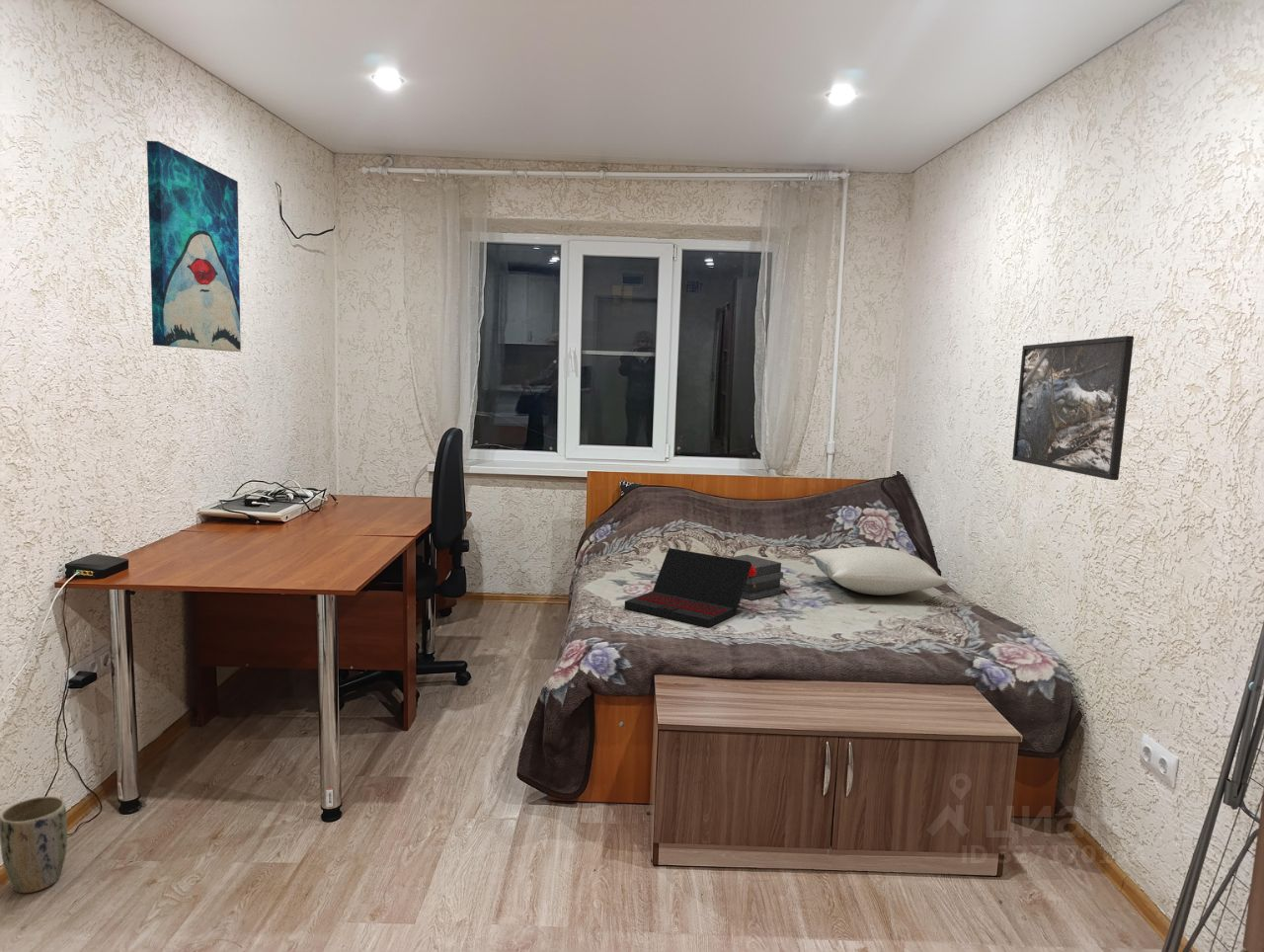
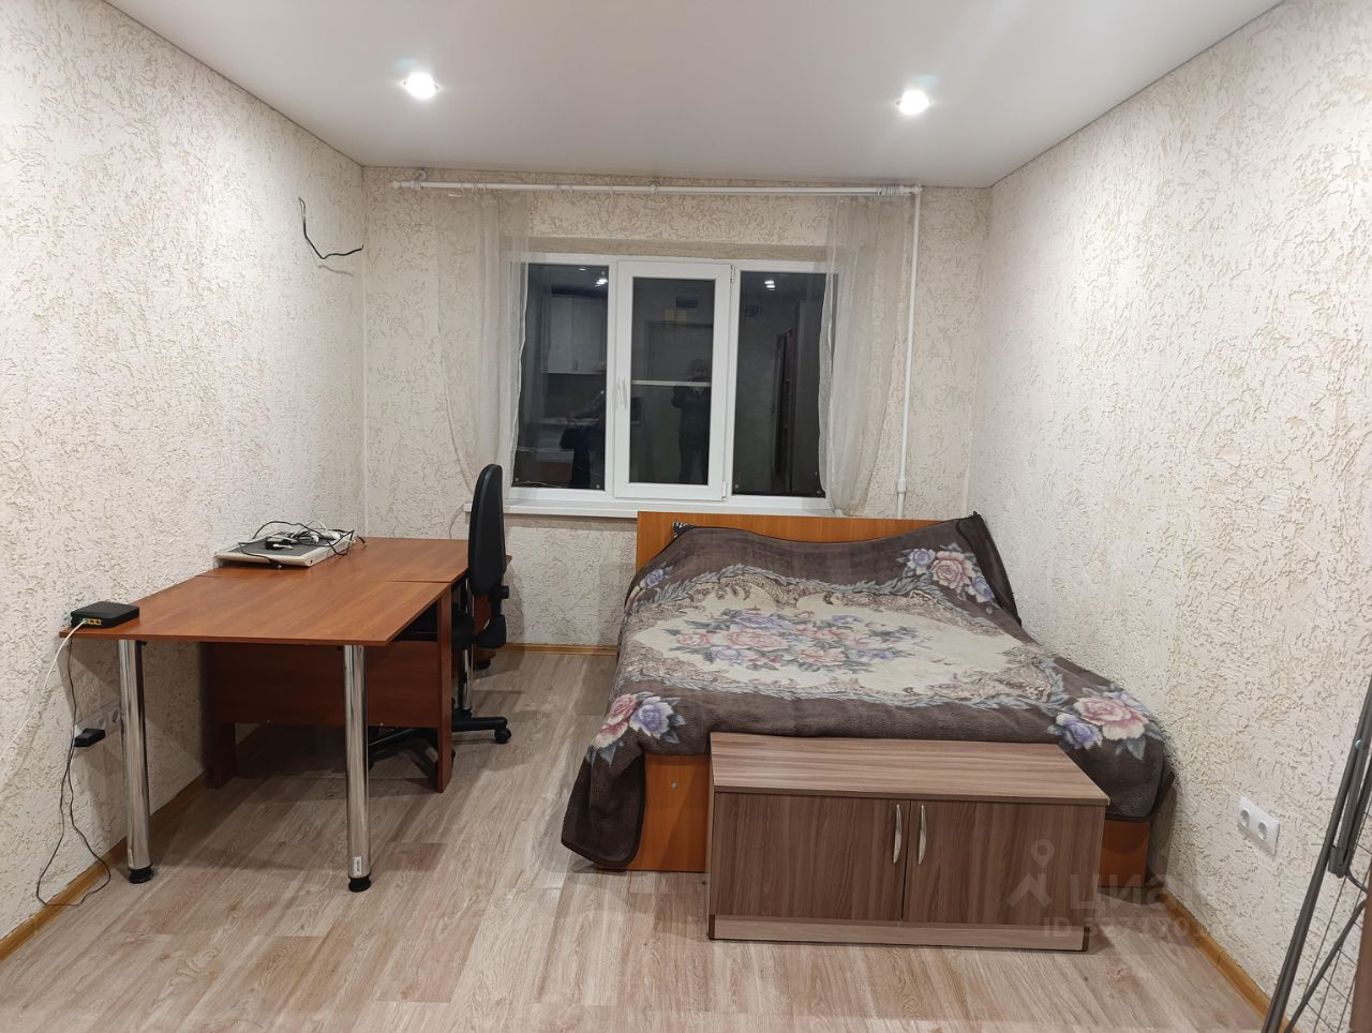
- laptop (688, 584)
- wall art (198, 257)
- book (749, 574)
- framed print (1065, 405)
- plant pot (35, 845)
- pillow (872, 568)
